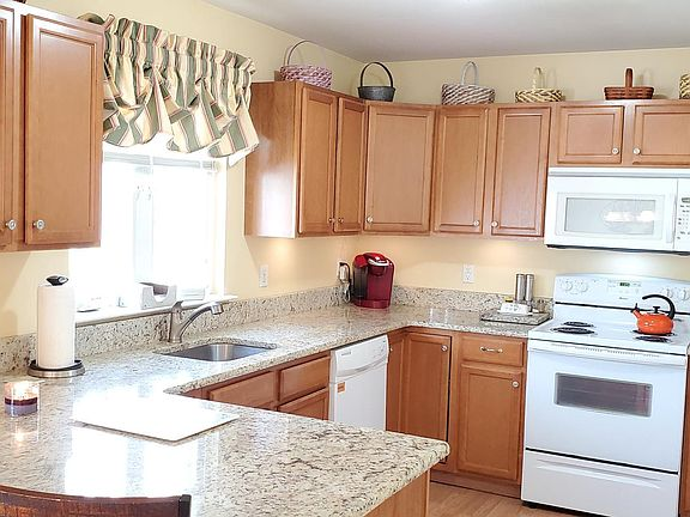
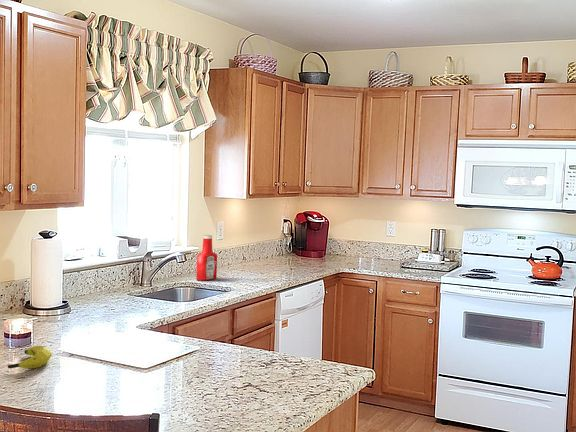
+ banana (28, 354)
+ soap bottle (207, 257)
